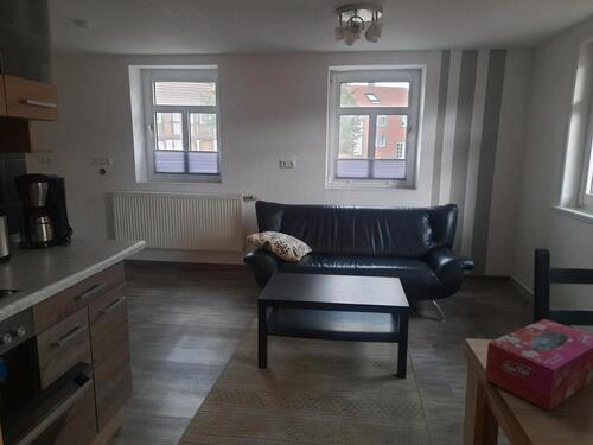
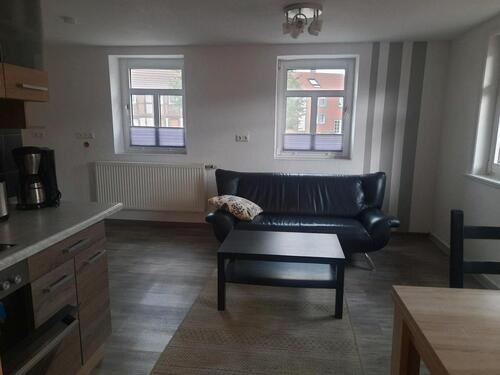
- tissue box (546, 358)
